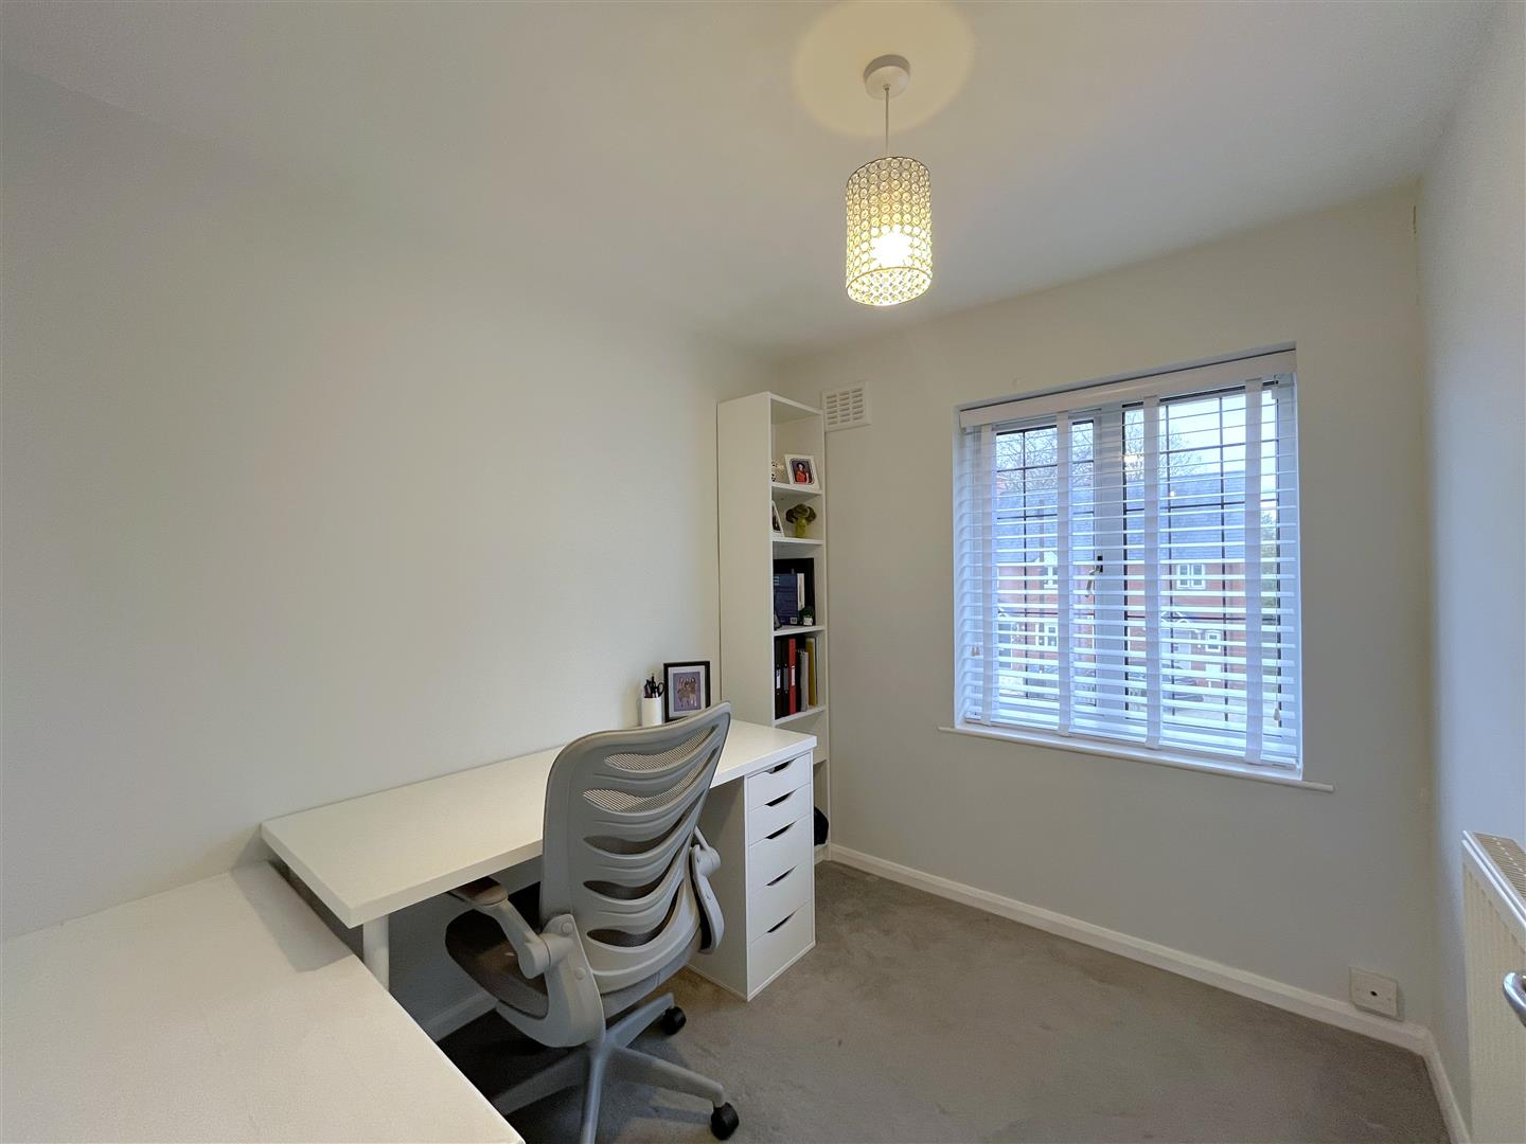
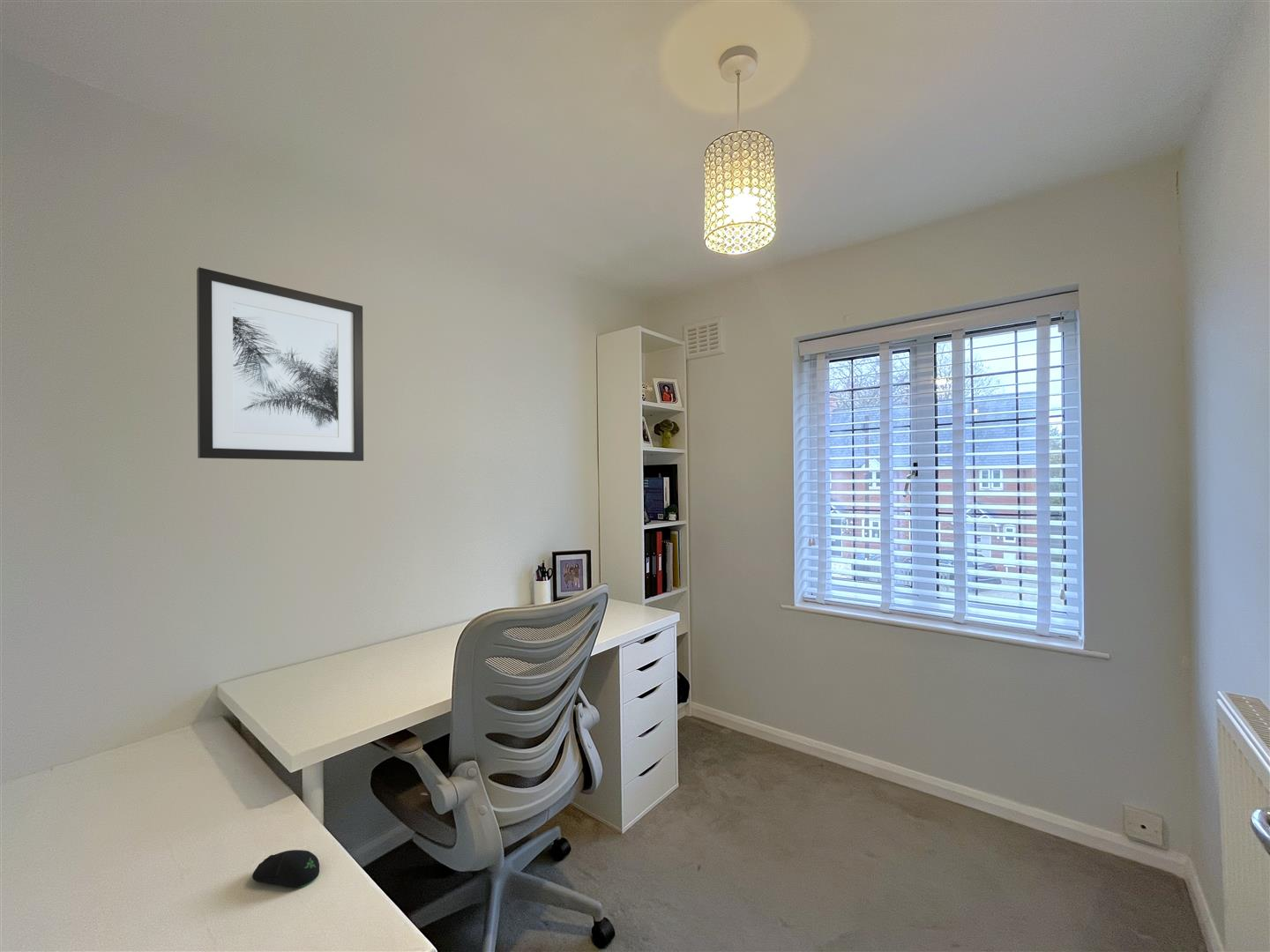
+ wall art (288, 374)
+ computer mouse (288, 864)
